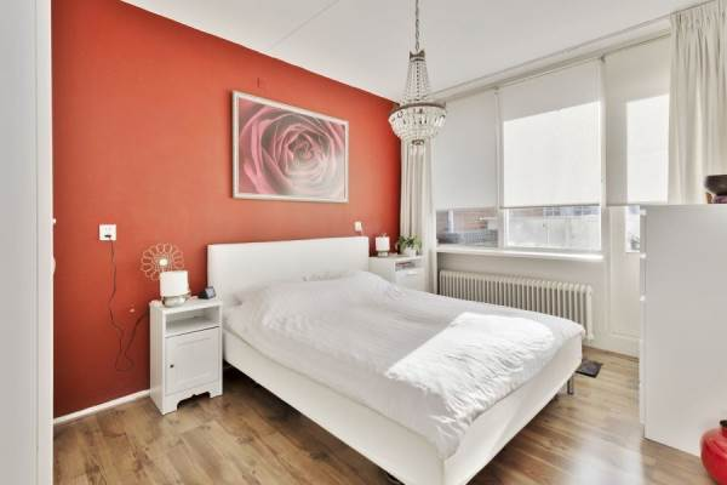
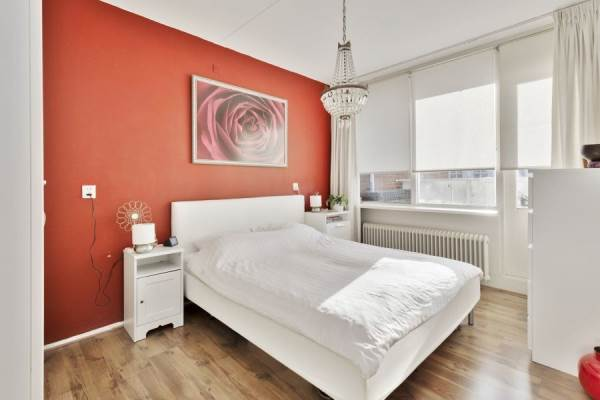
- bag (588, 364)
